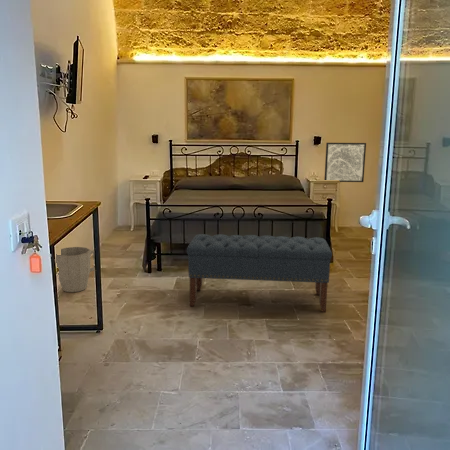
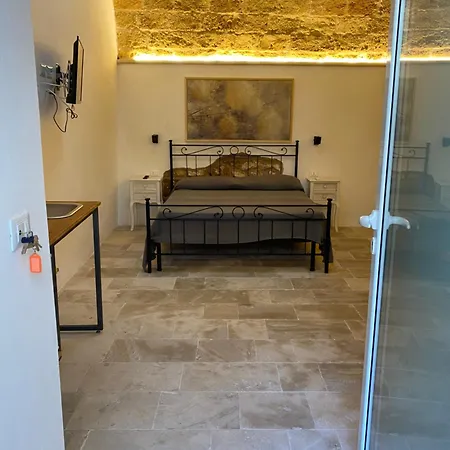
- bench (258, 269)
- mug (75, 268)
- wall art (345, 162)
